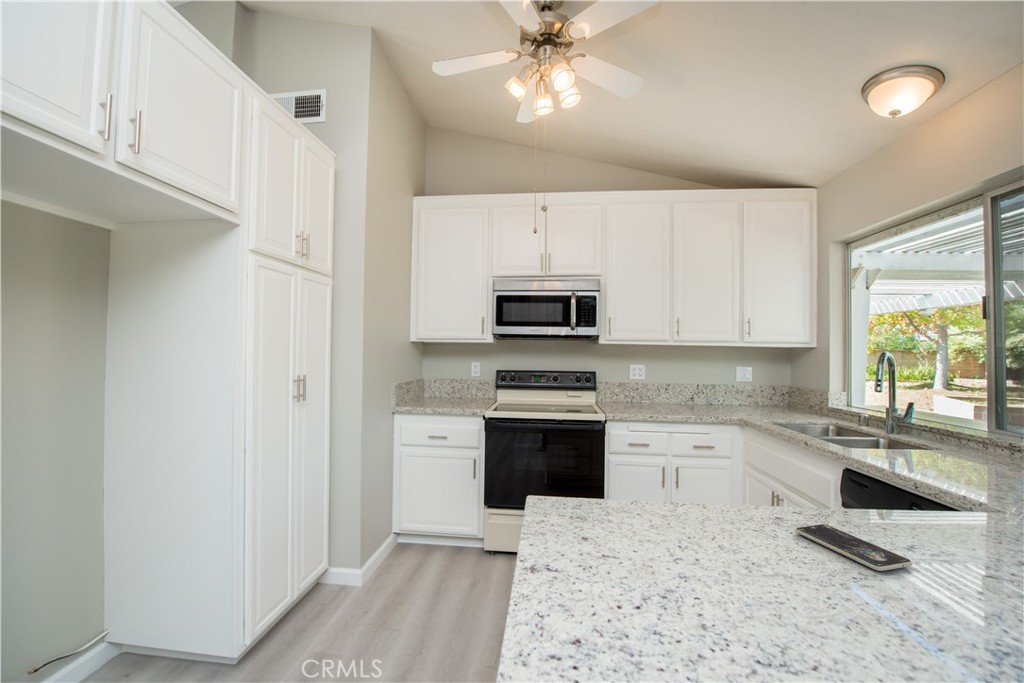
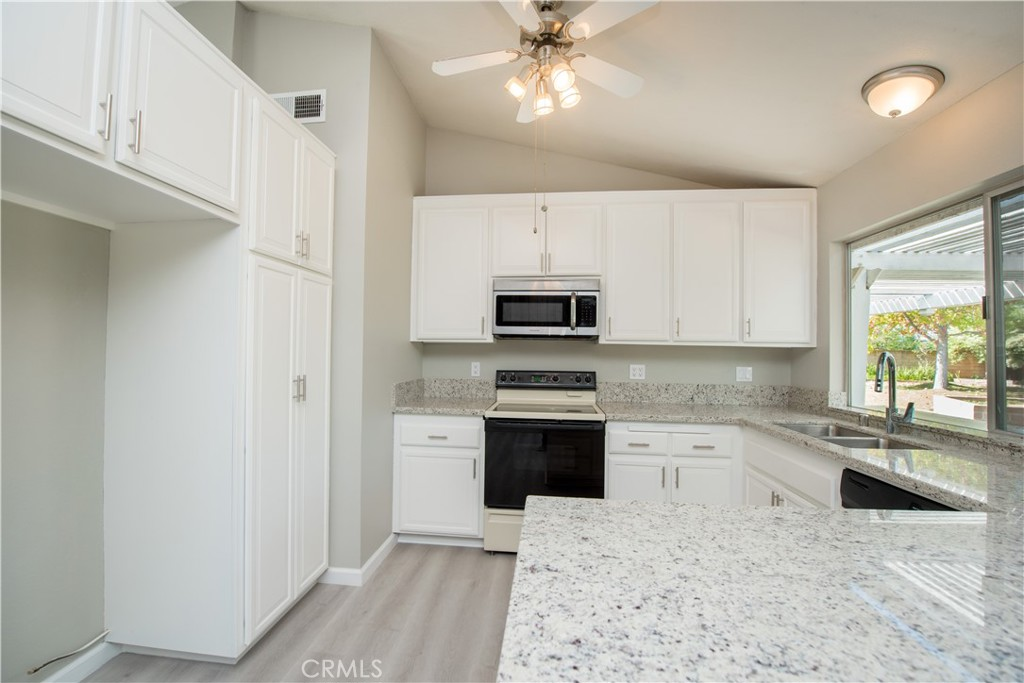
- smartphone (848, 544)
